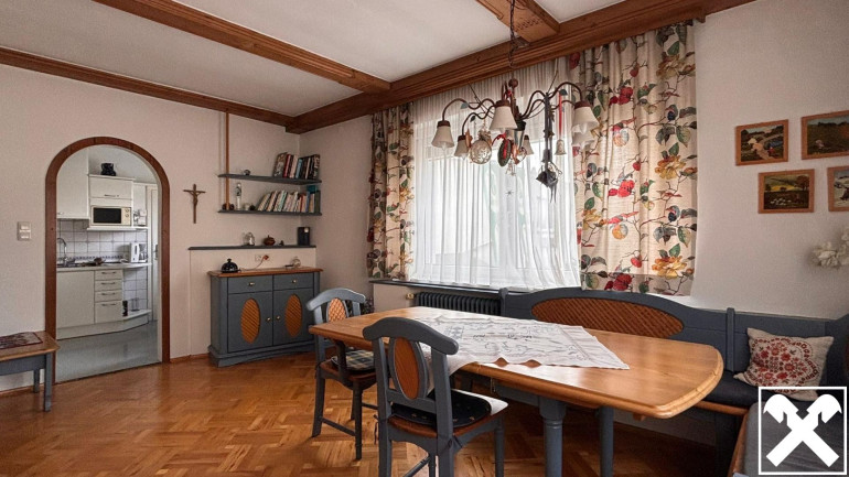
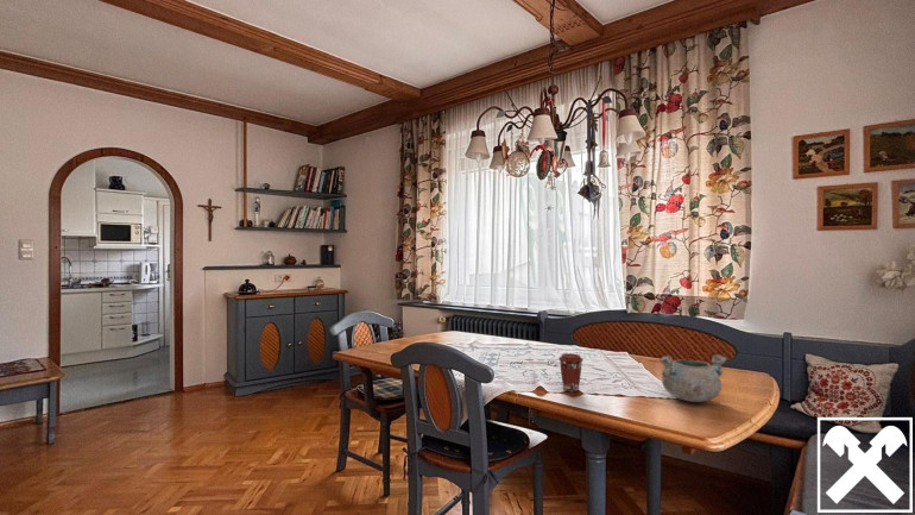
+ decorative bowl (692, 376)
+ coffee cup (570, 372)
